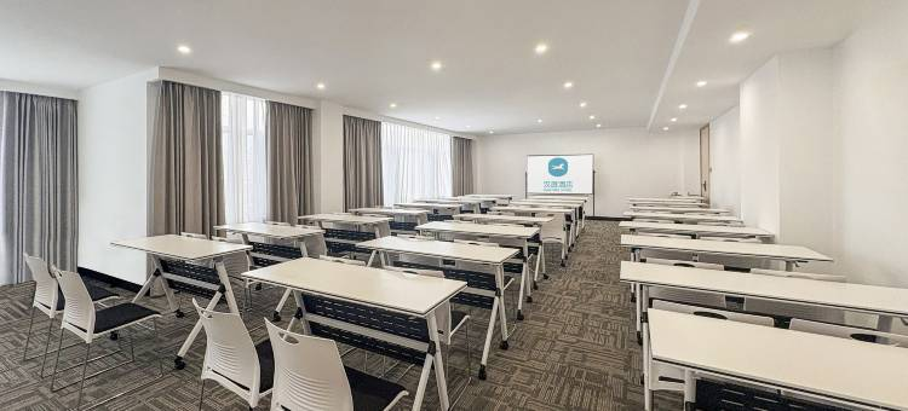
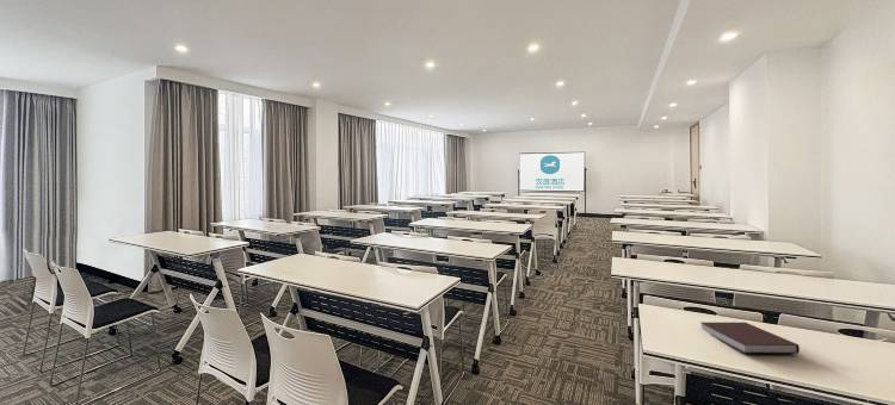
+ notebook (745, 336)
